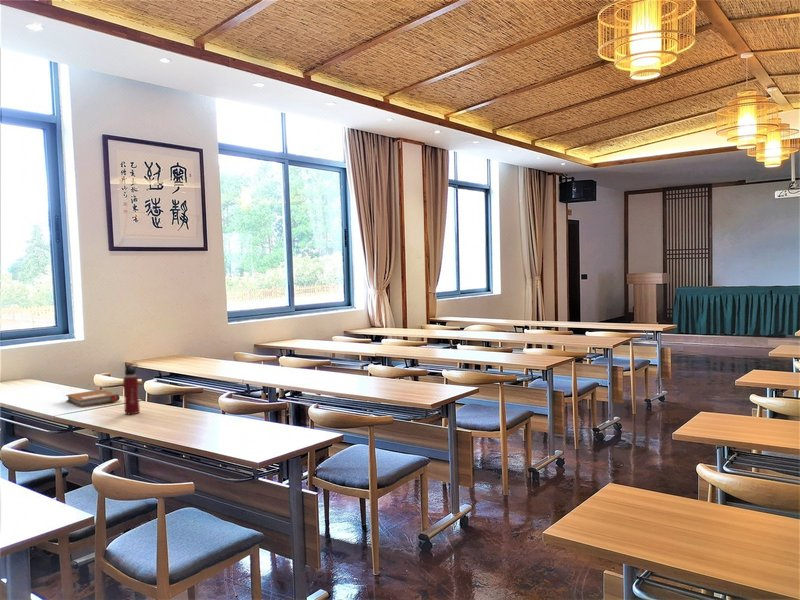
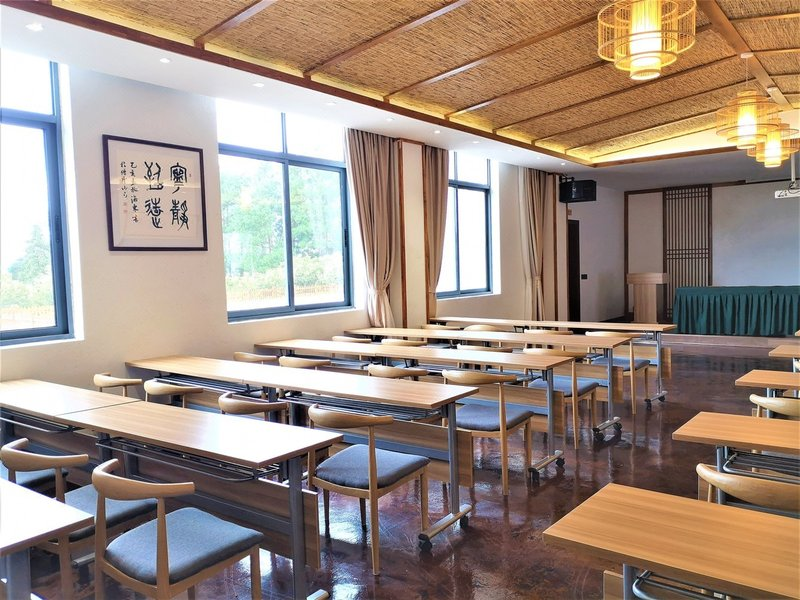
- water bottle (131, 388)
- notebook (93, 397)
